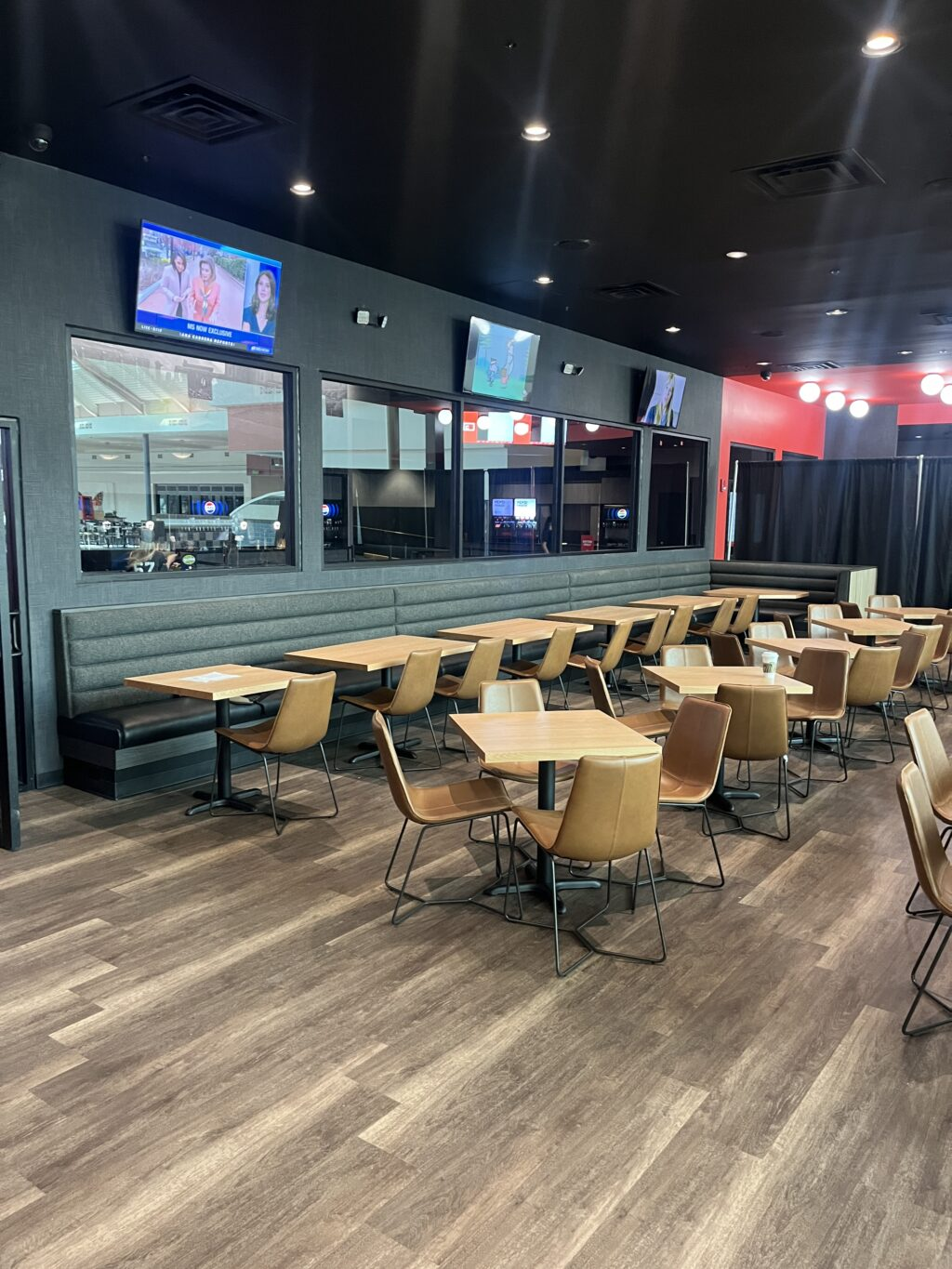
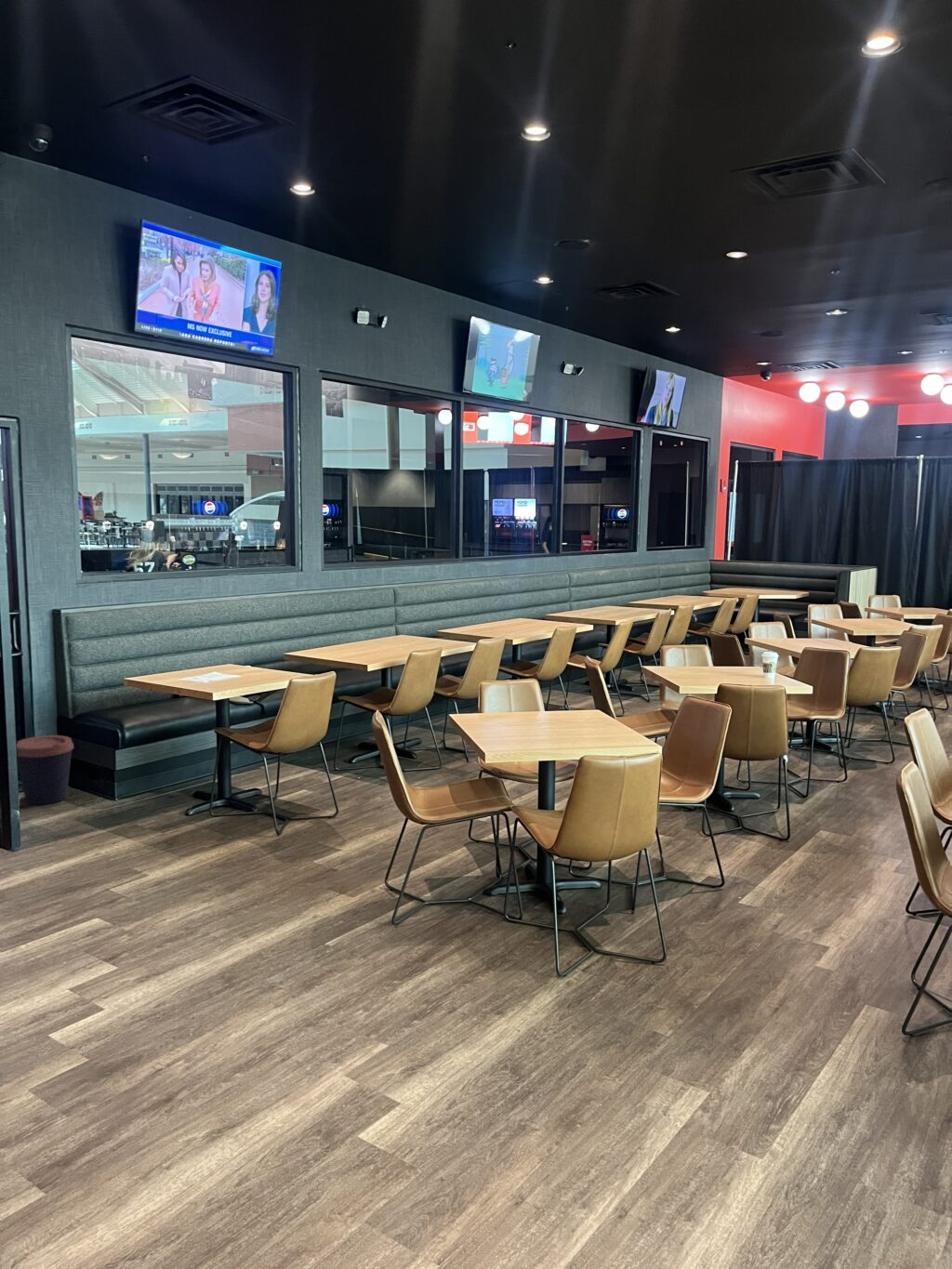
+ coffee cup (45, 770)
